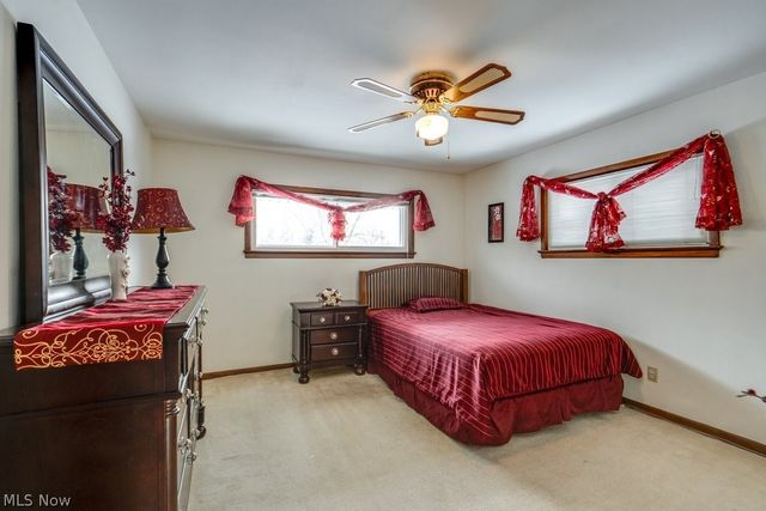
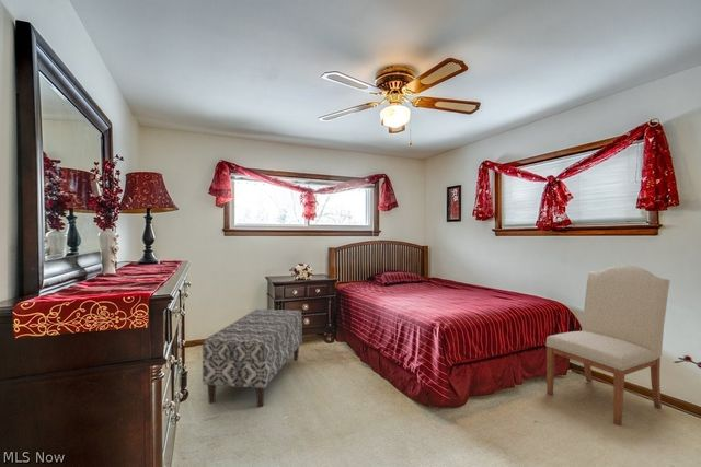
+ bench (260, 350)
+ chair (606, 332)
